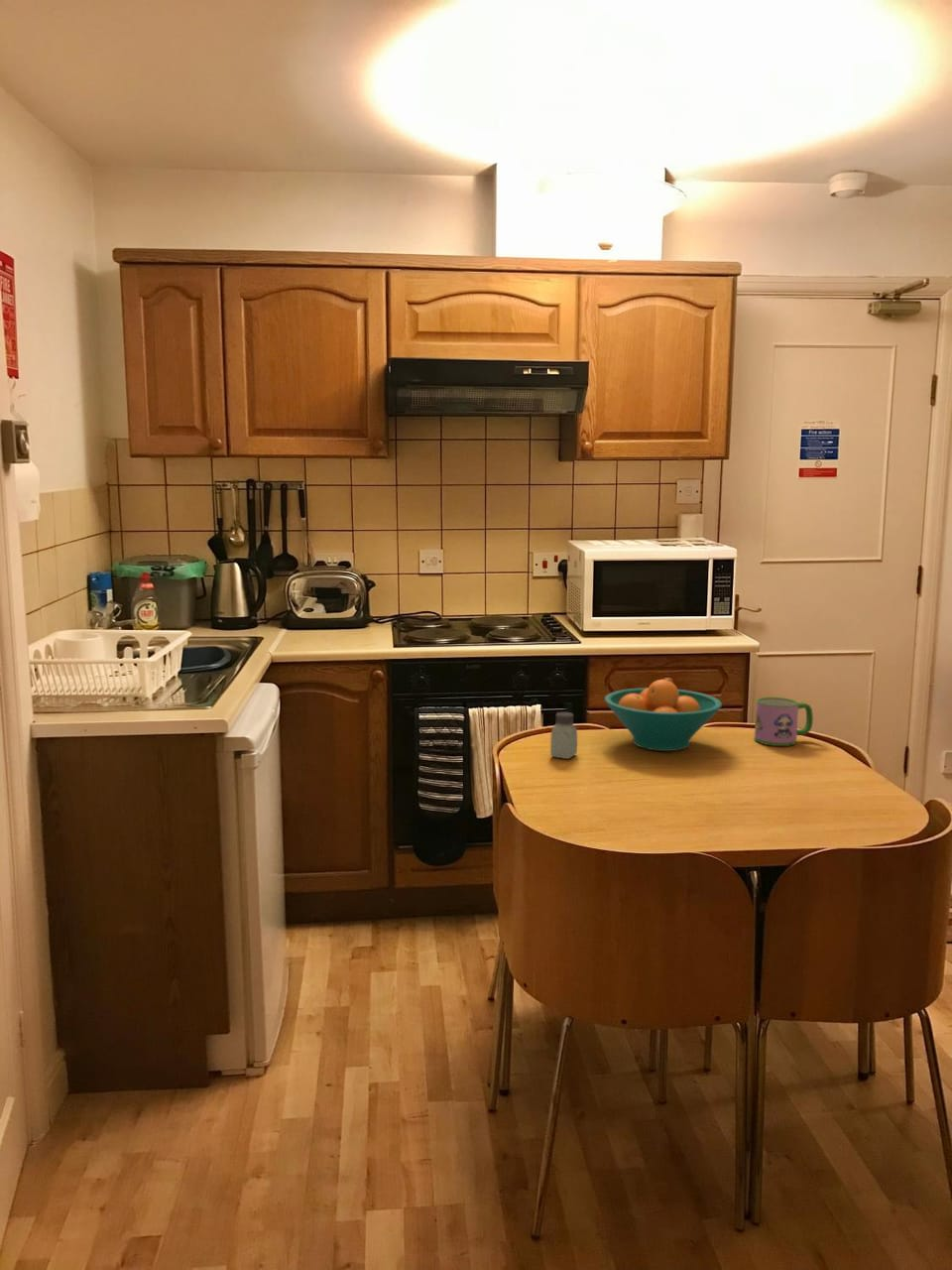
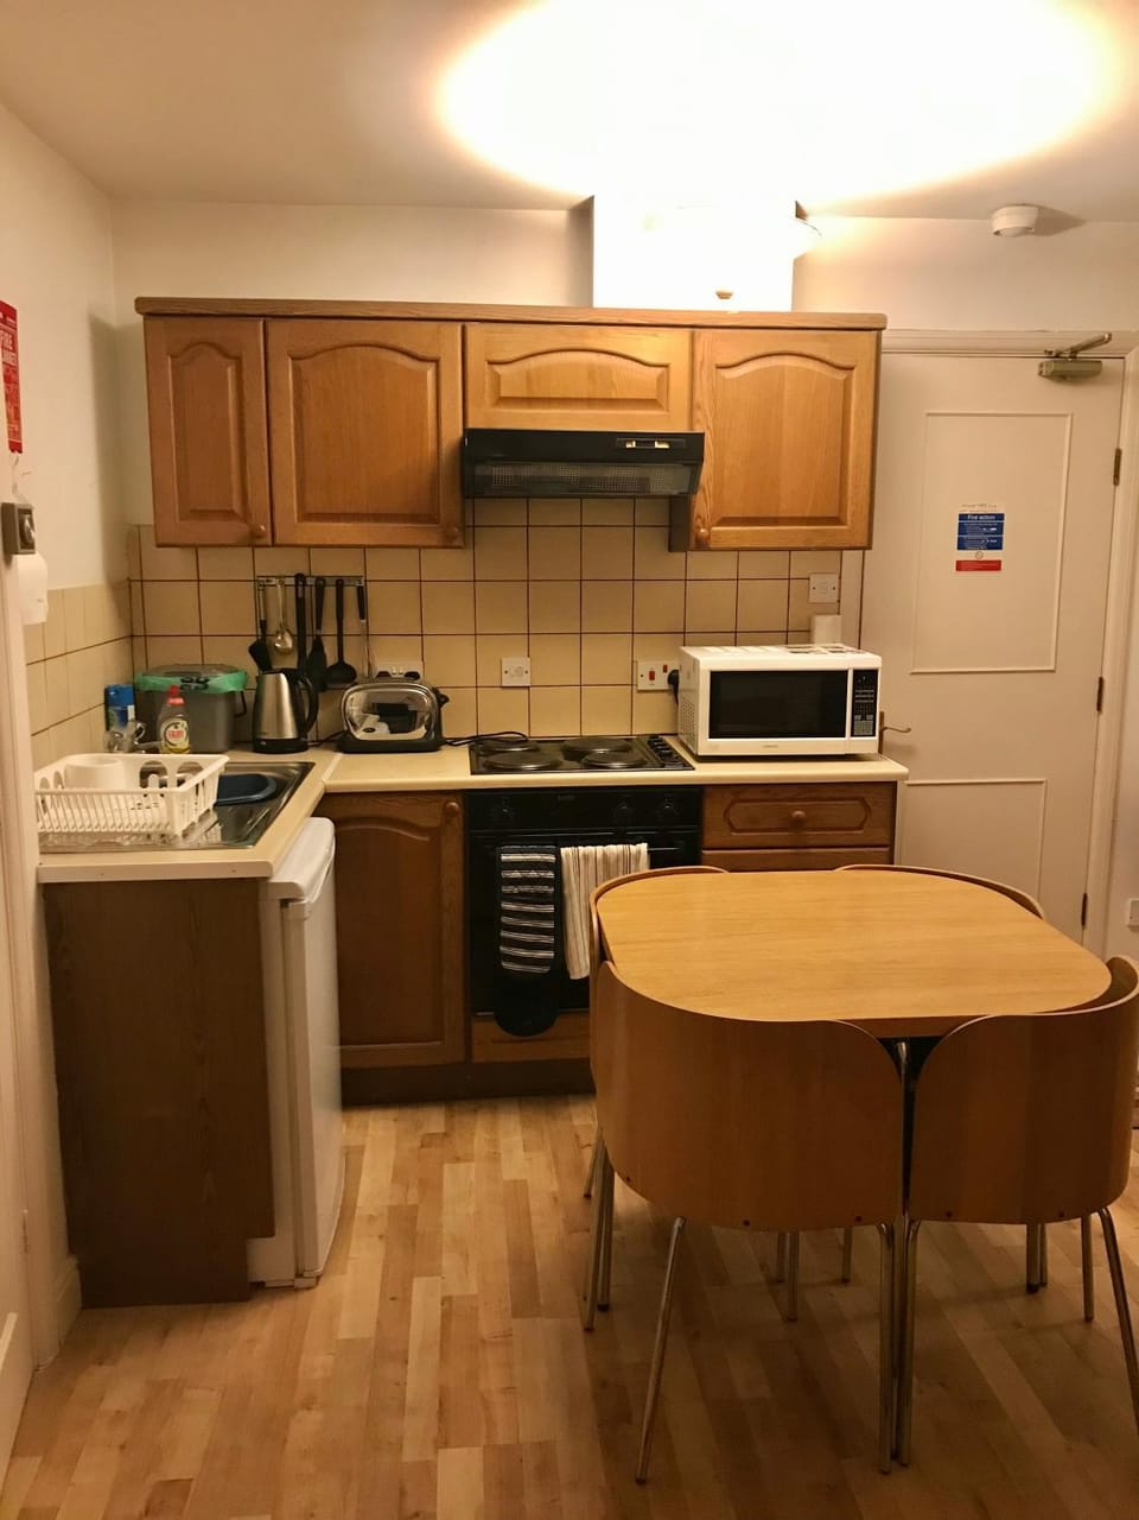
- fruit bowl (661, 711)
- saltshaker (563, 734)
- mug (783, 720)
